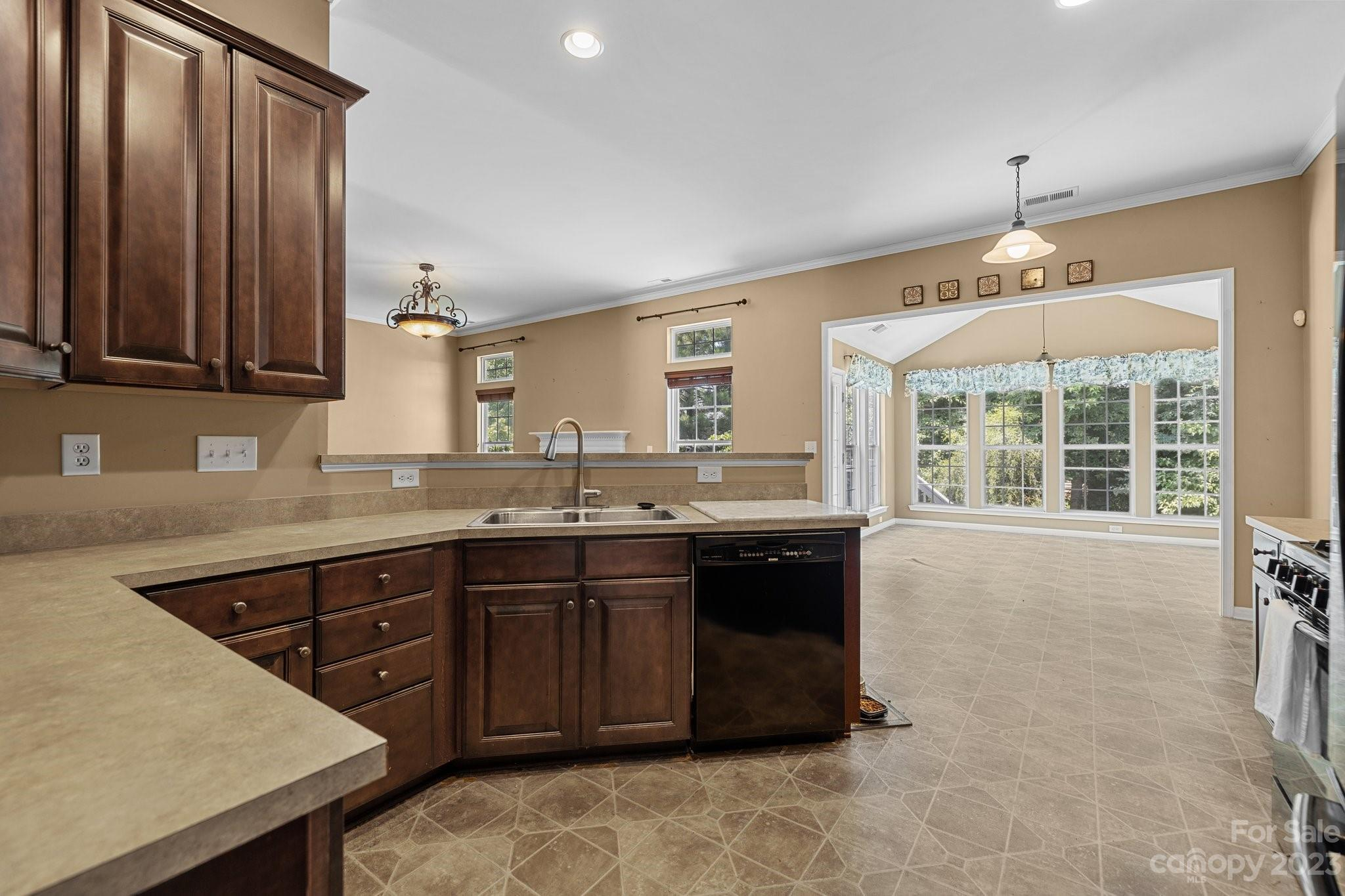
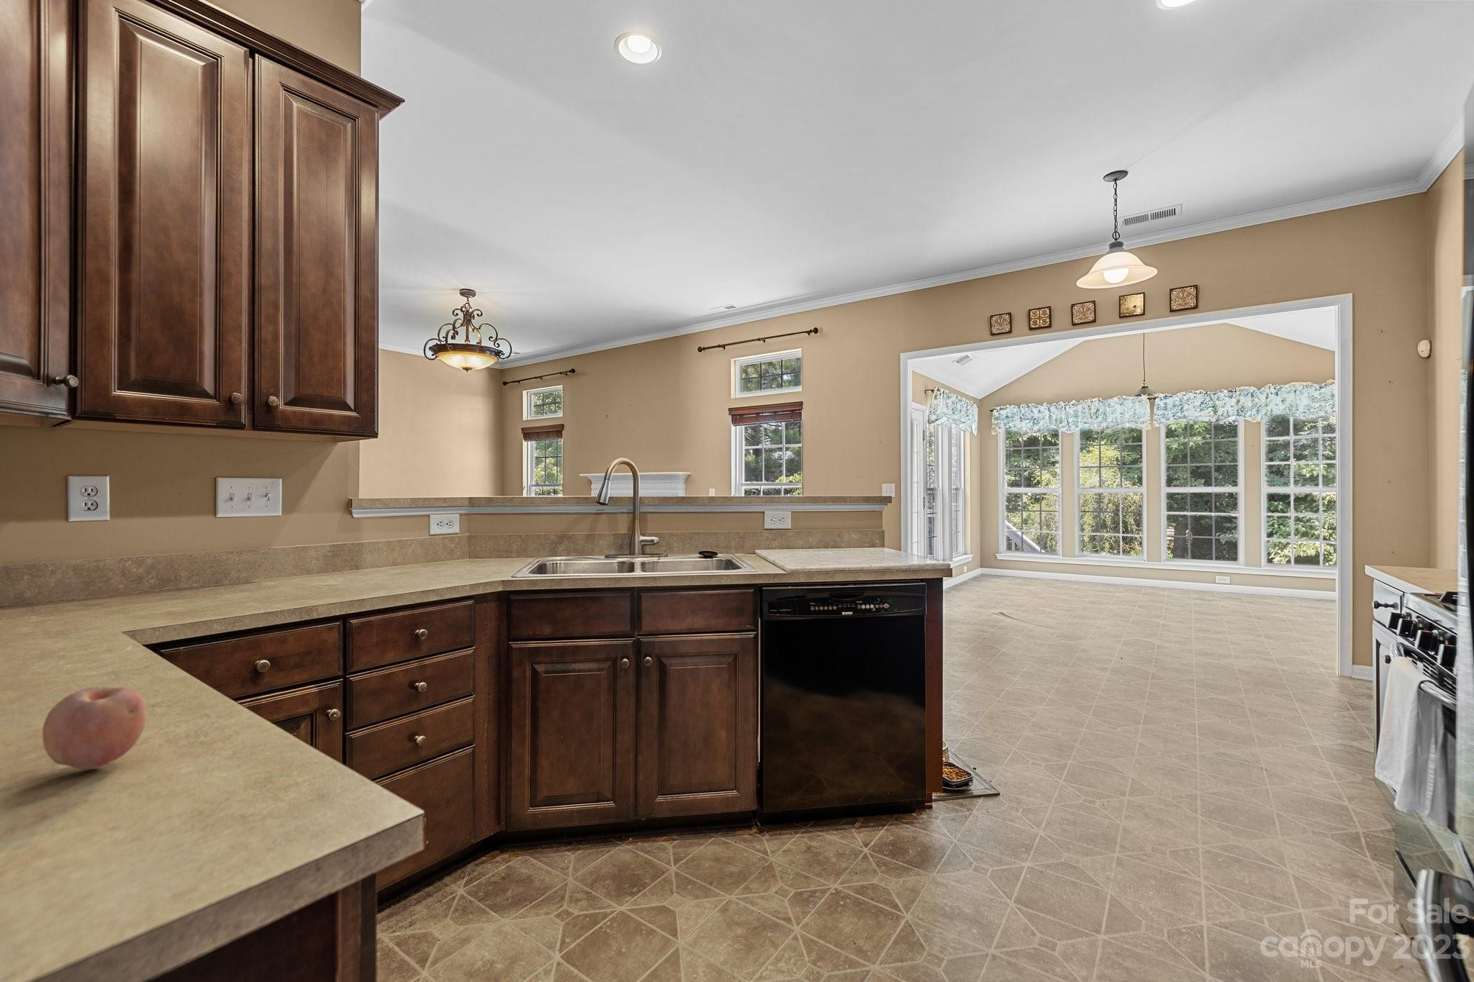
+ fruit (98, 727)
